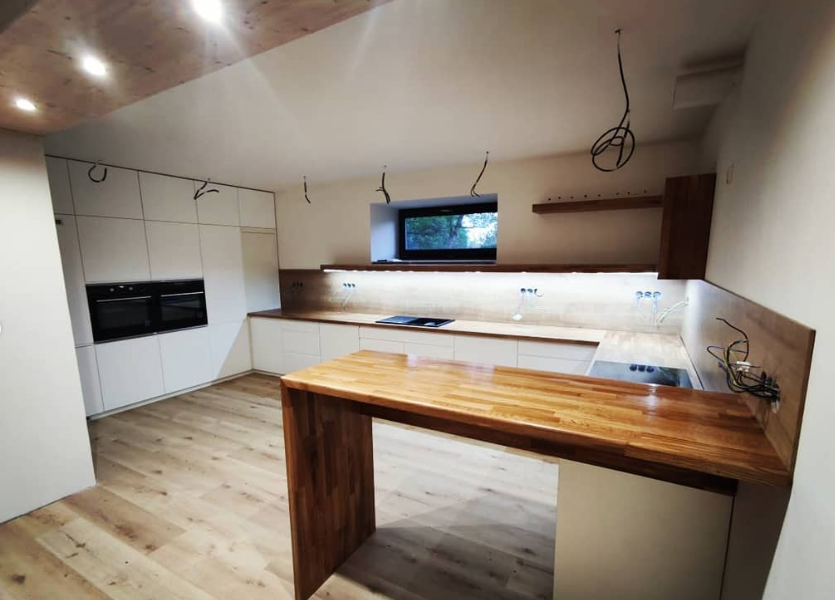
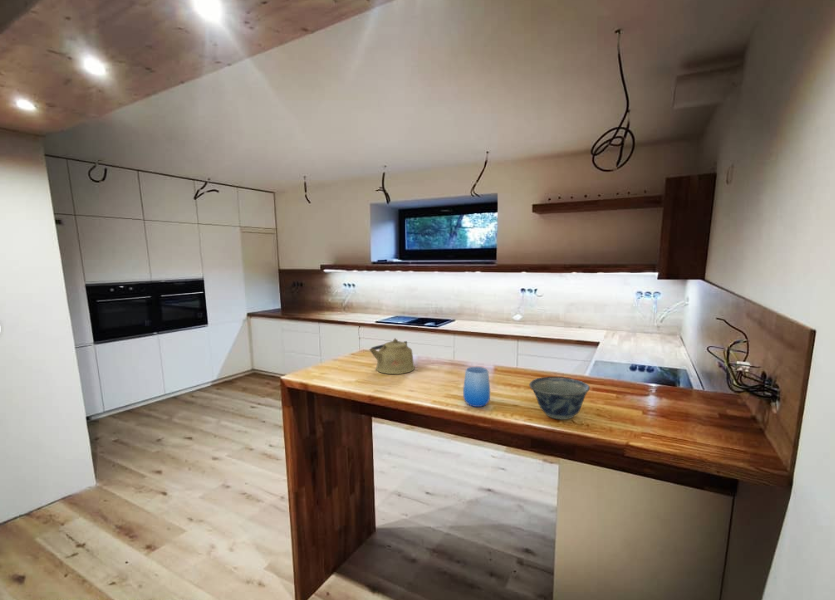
+ kettle (391, 353)
+ cup (476, 386)
+ bowl (558, 398)
